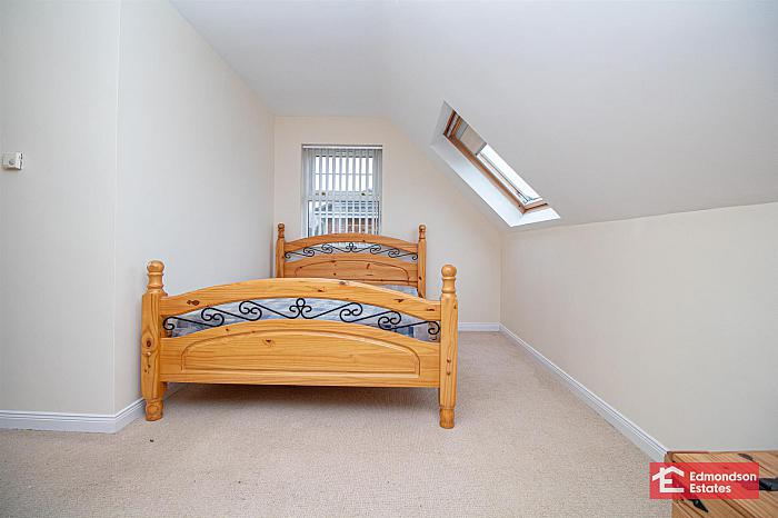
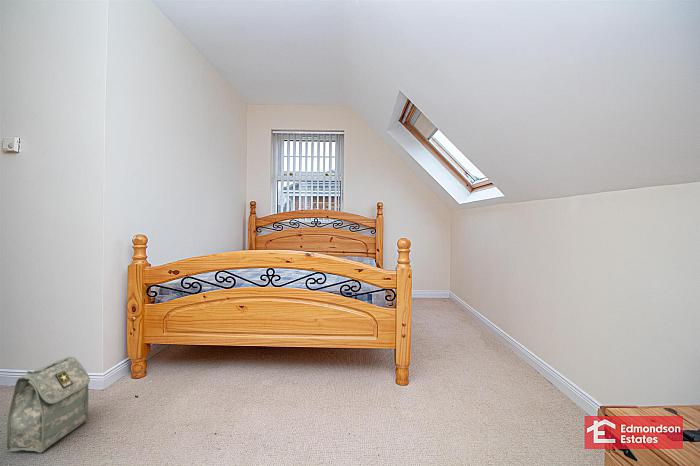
+ bag (51, 399)
